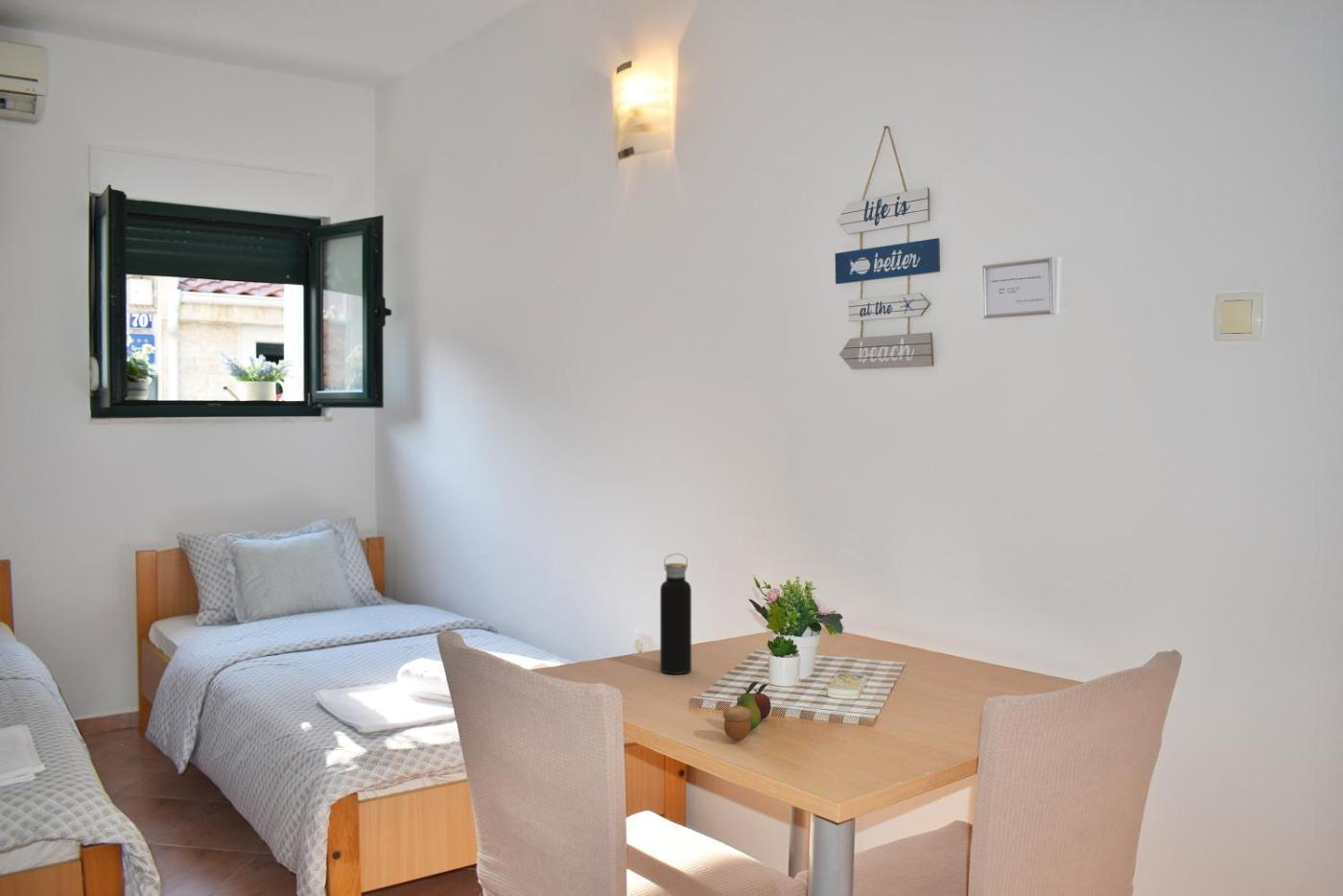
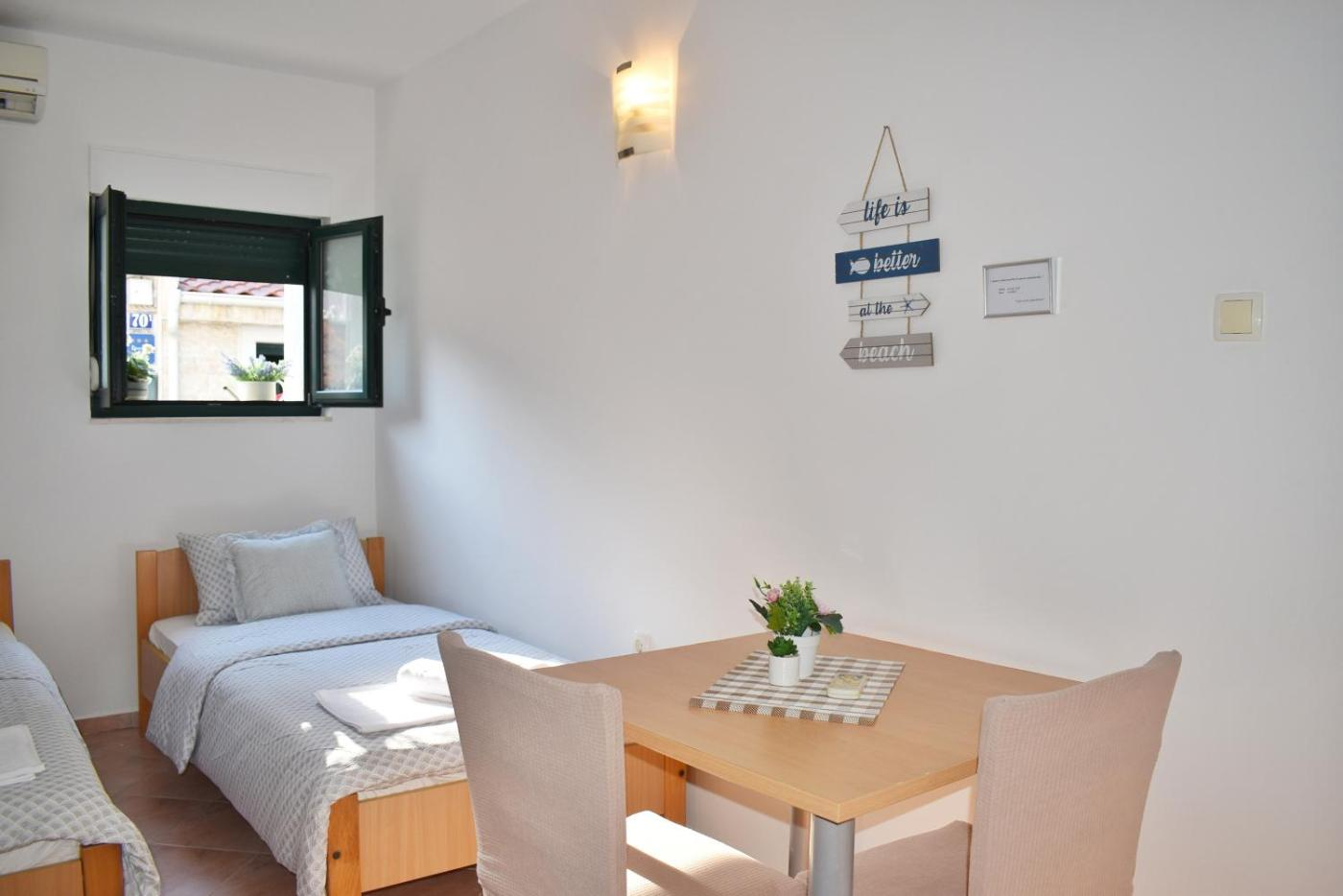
- fruit (747, 705)
- water bottle (675, 612)
